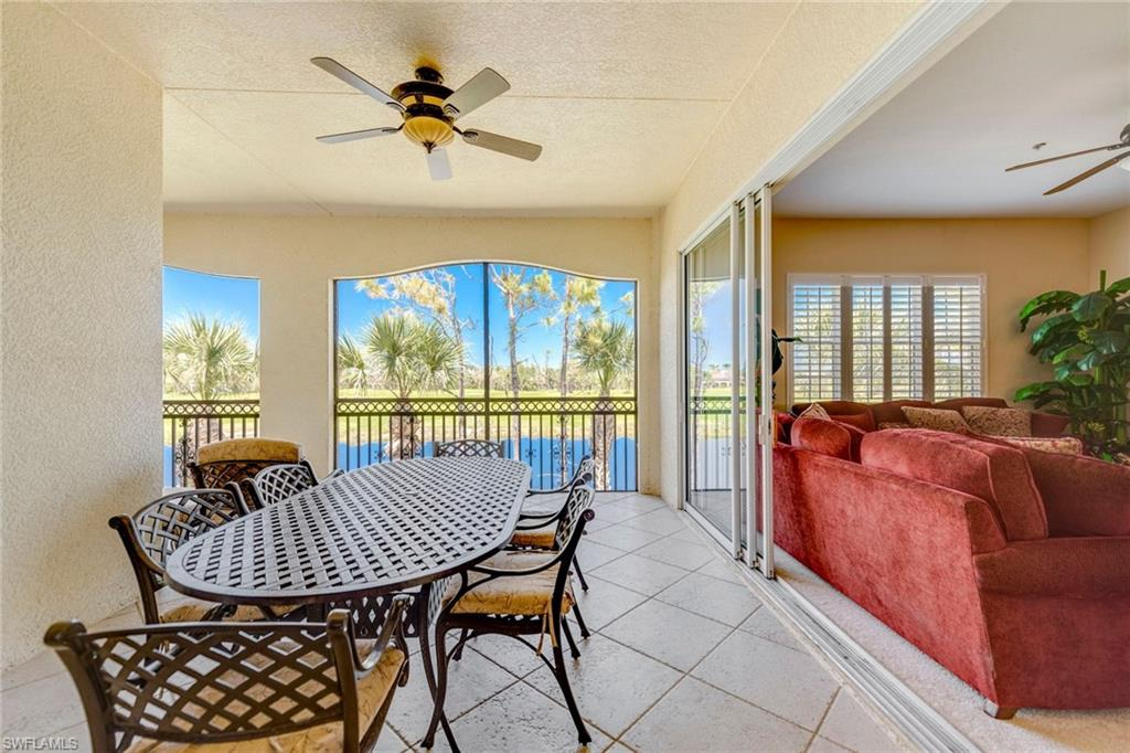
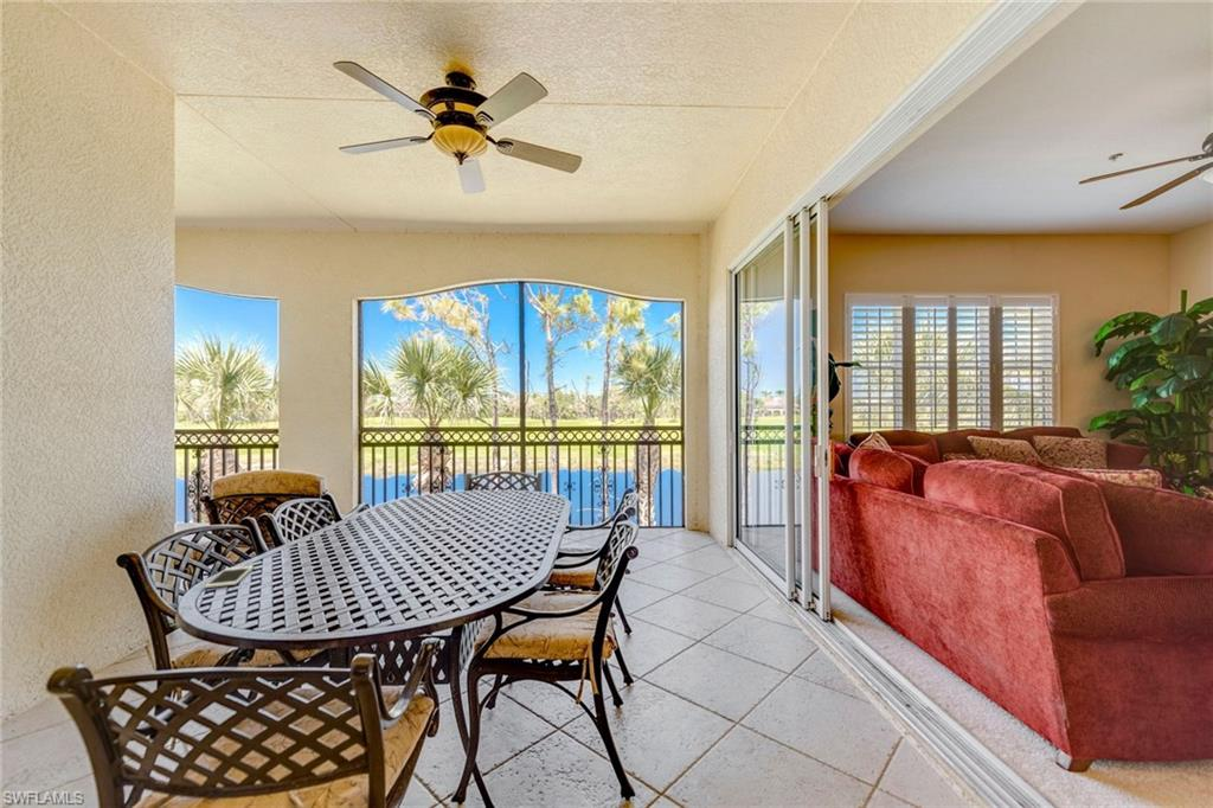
+ cell phone (230, 576)
